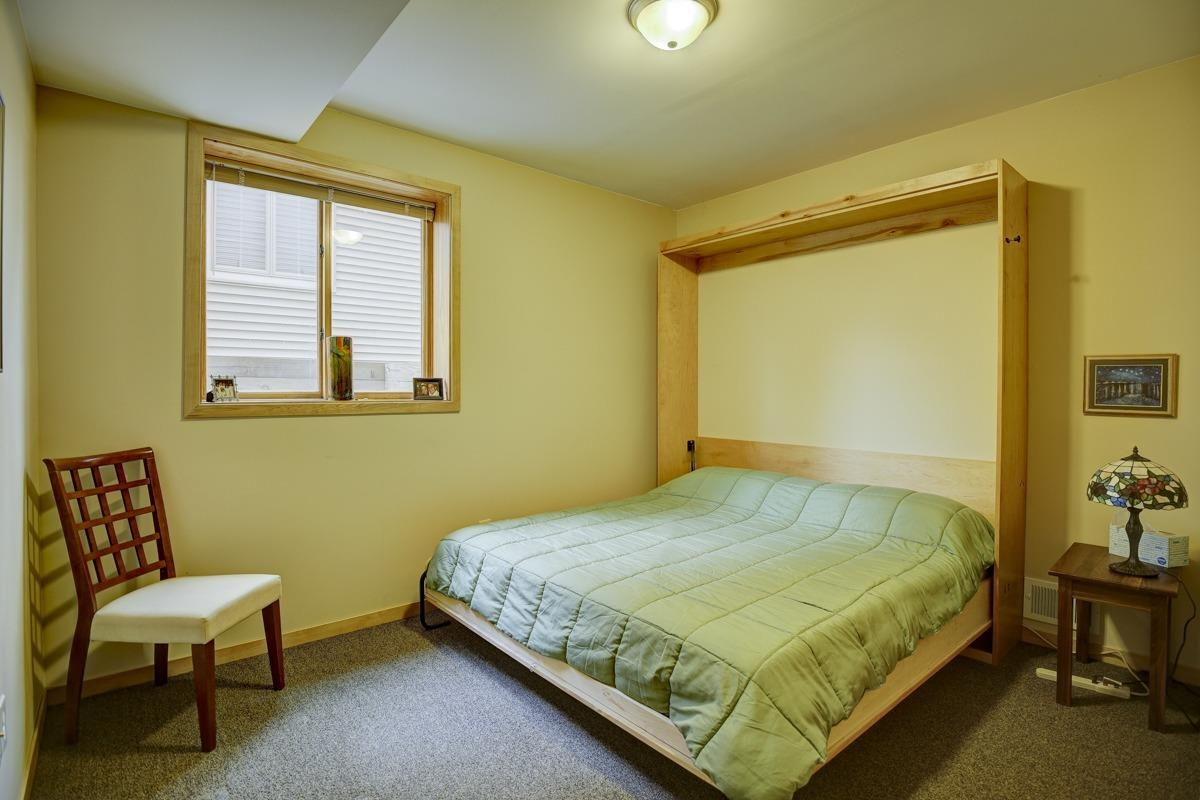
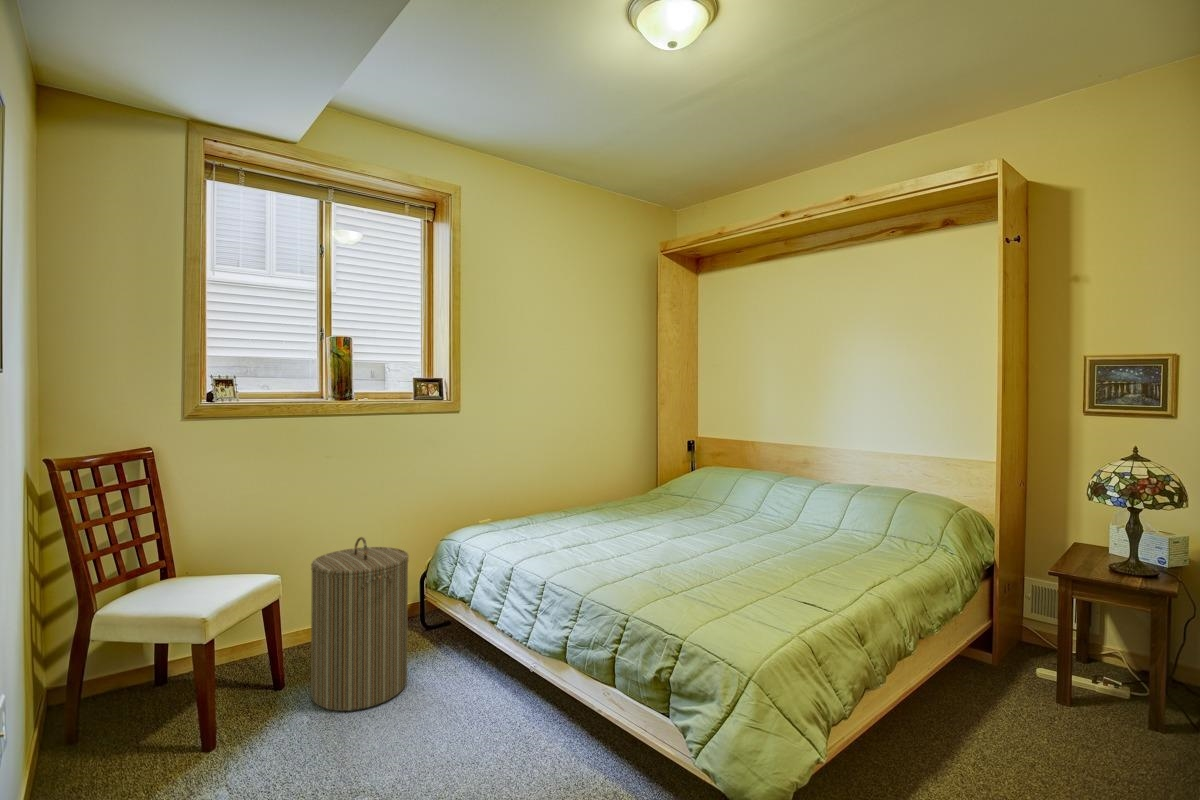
+ laundry hamper (360, 612)
